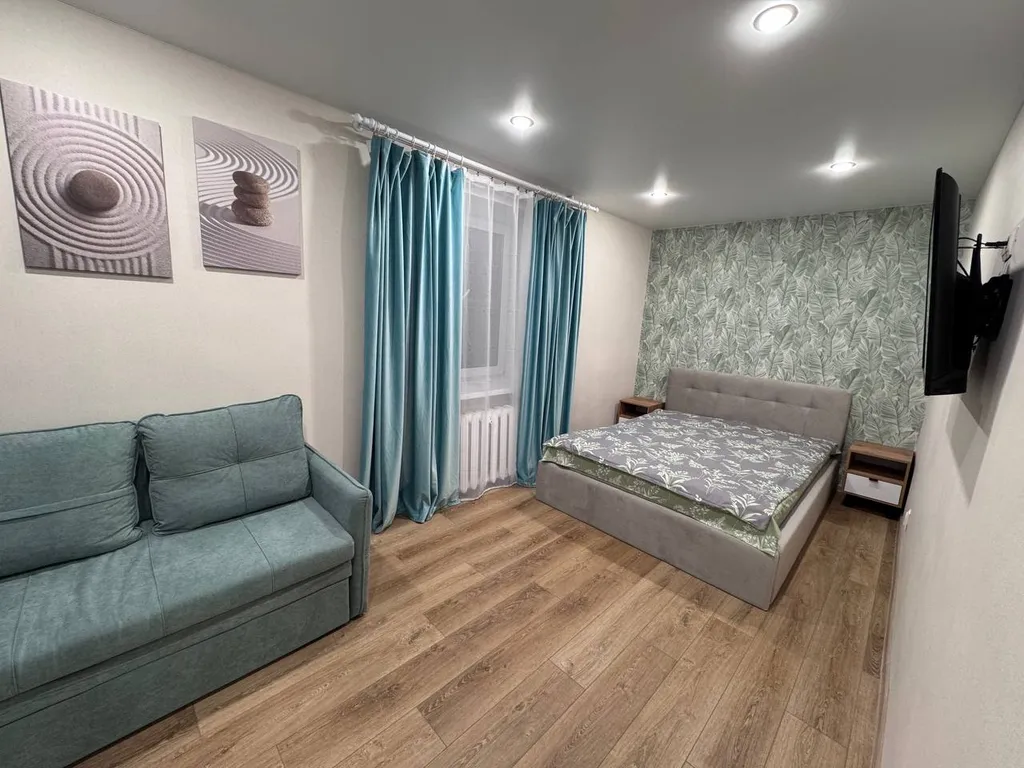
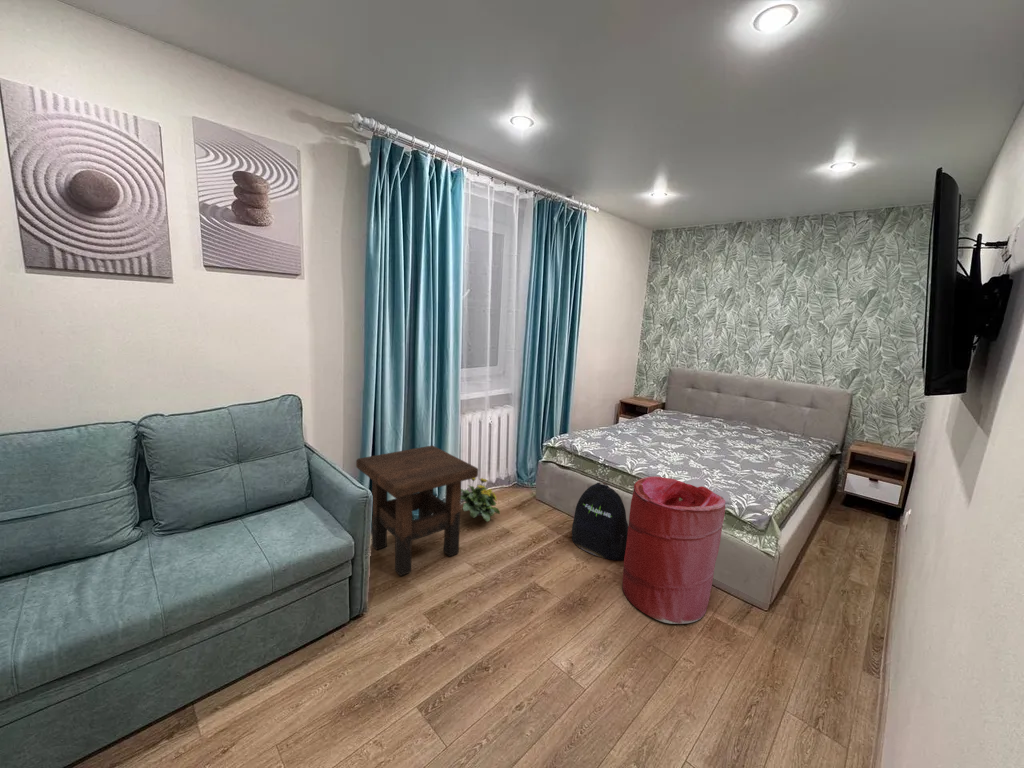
+ side table (415, 507)
+ flowering plant (477, 499)
+ laundry hamper (671, 541)
+ backpack (598, 513)
